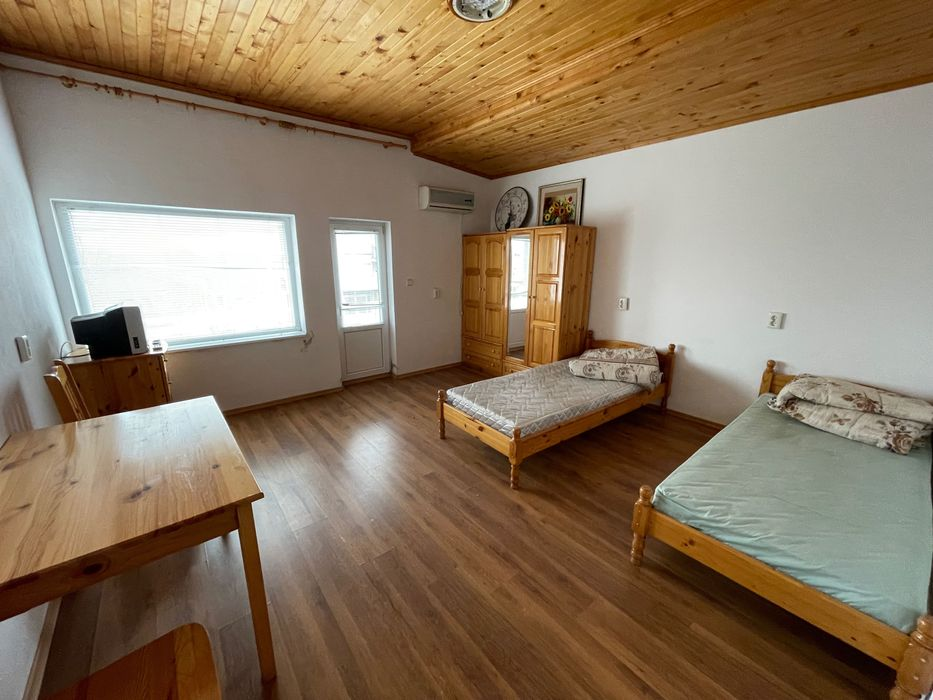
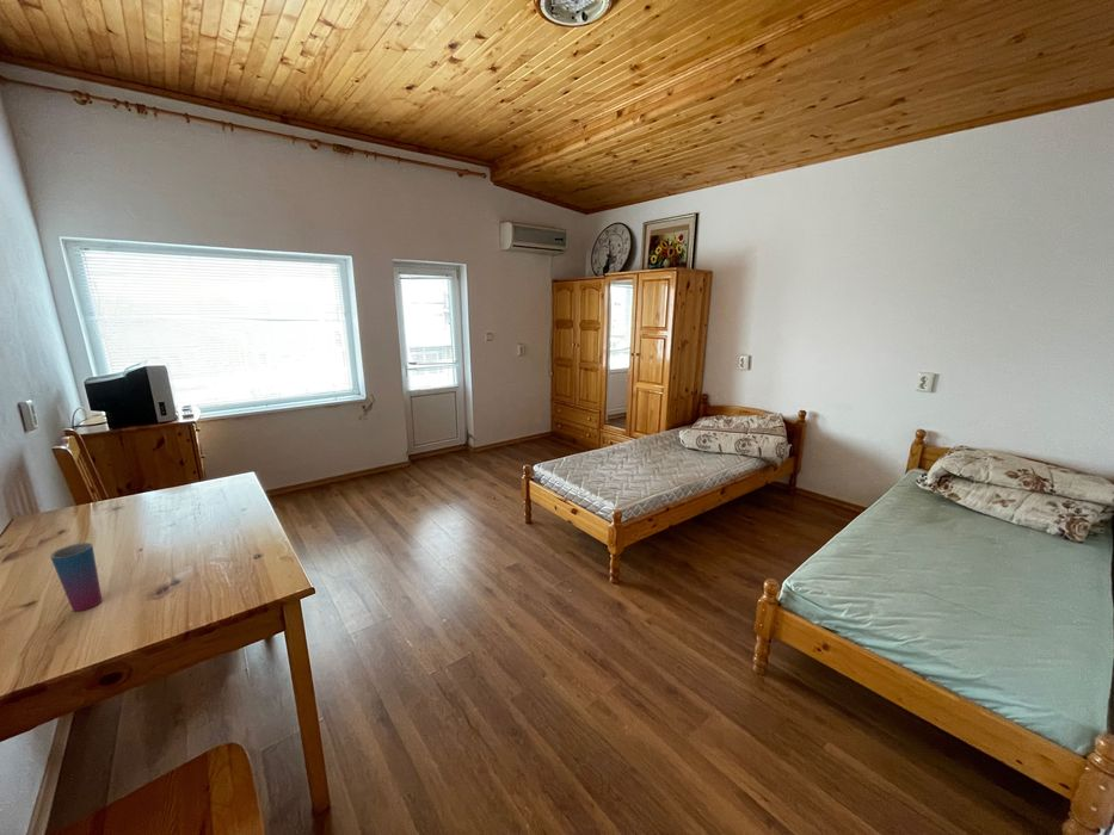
+ cup (79, 577)
